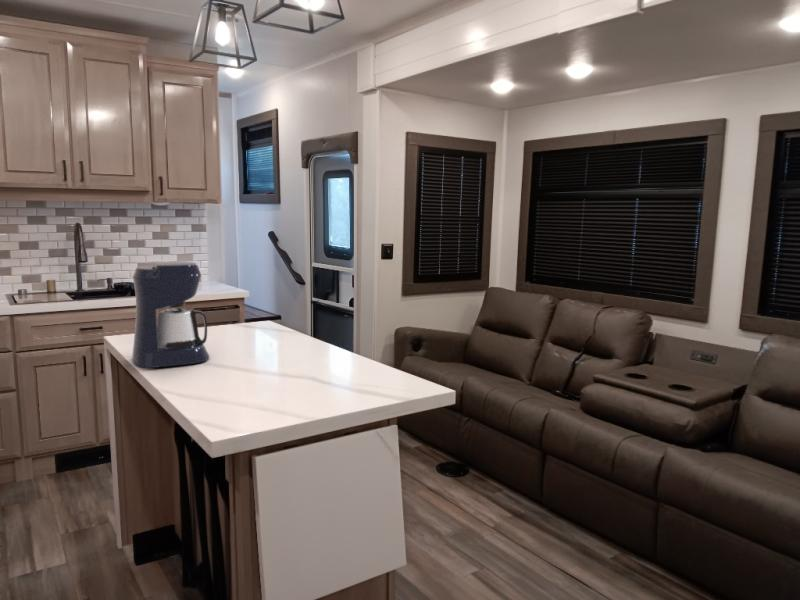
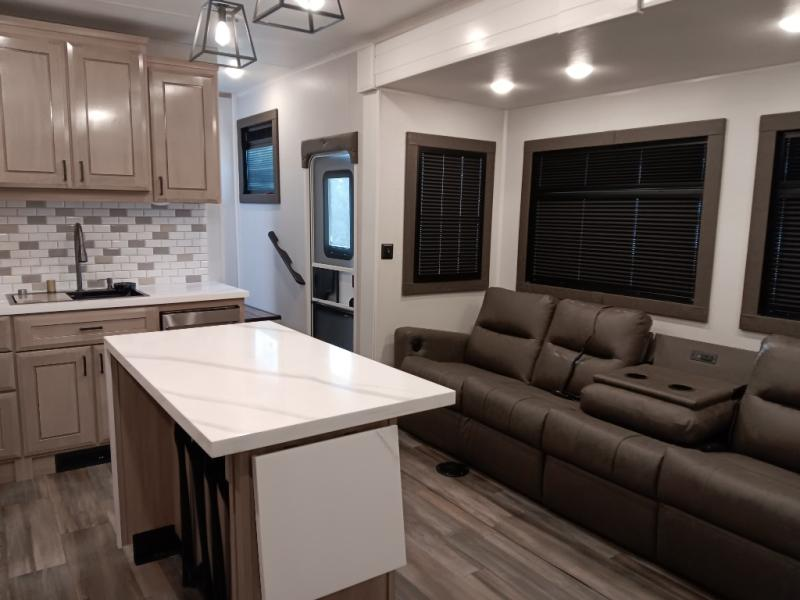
- coffee maker (167, 312)
